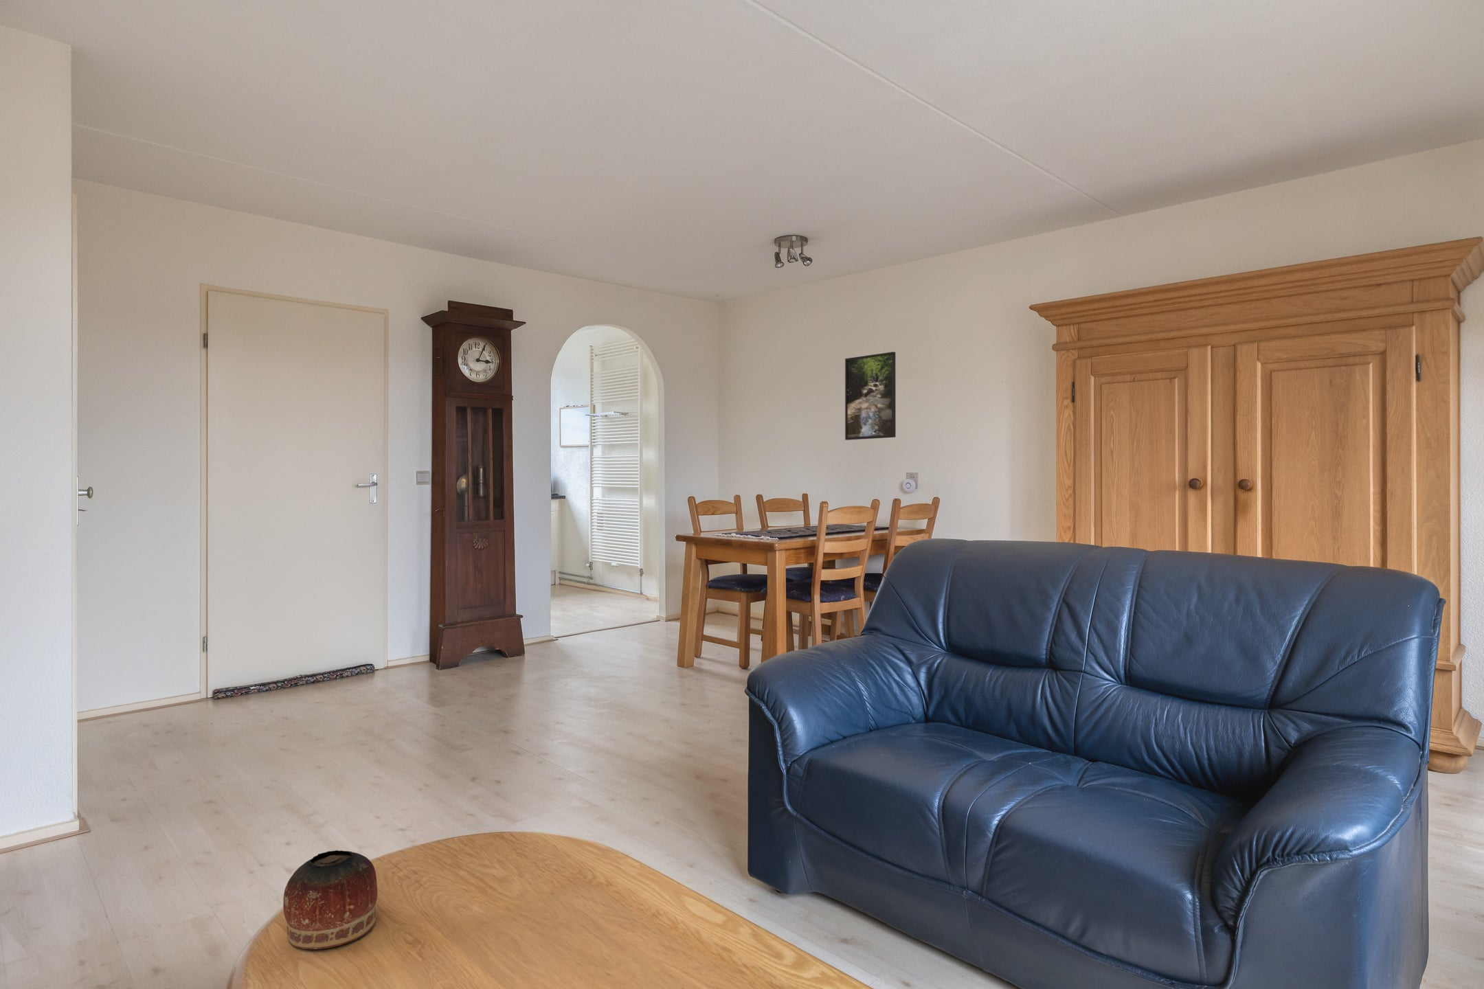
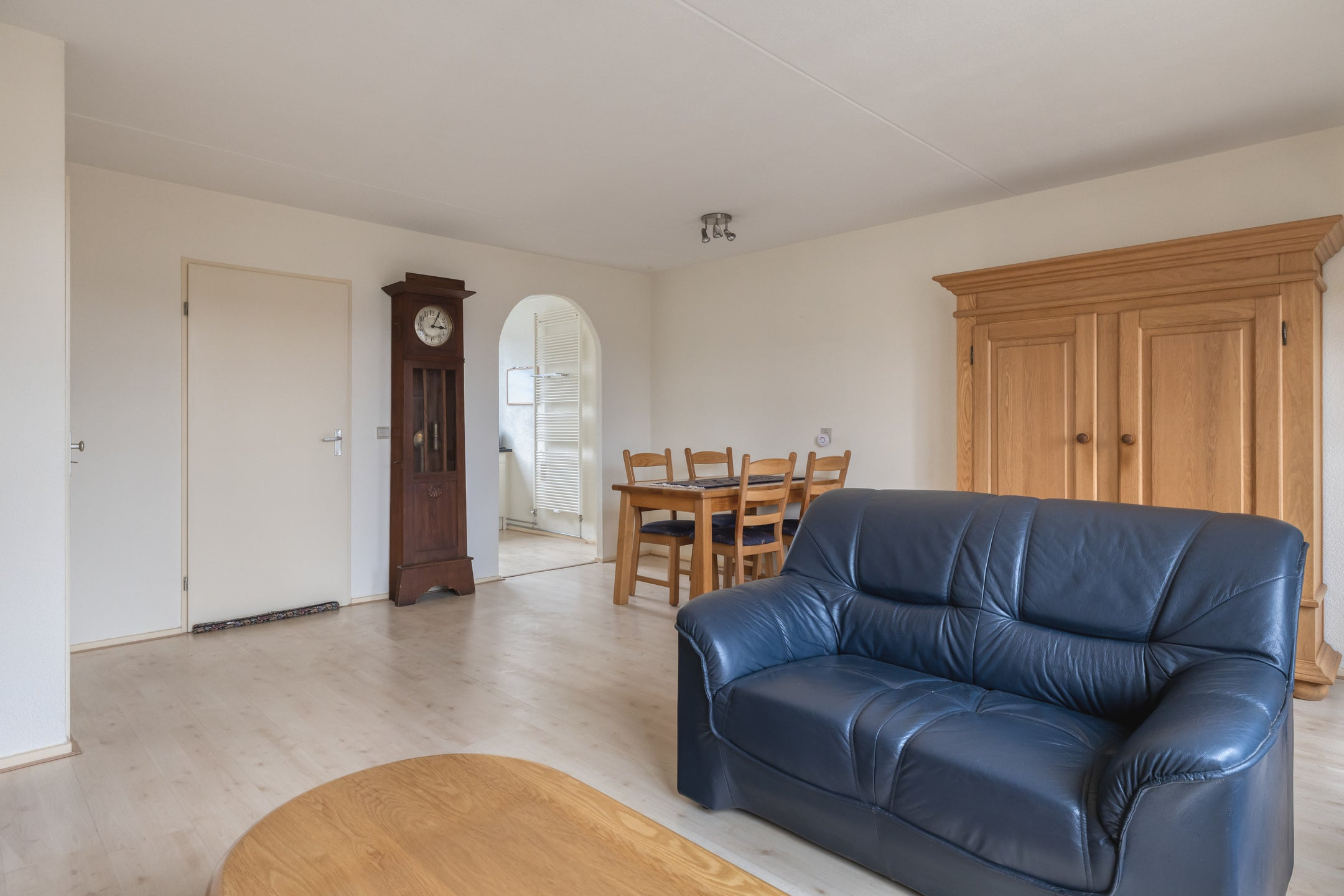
- bowl (331, 893)
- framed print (869, 397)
